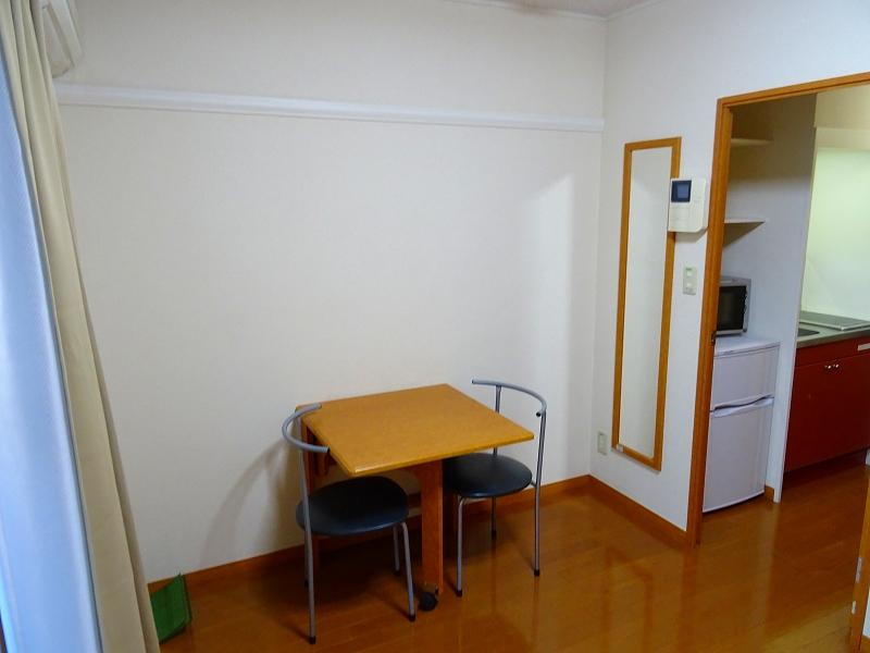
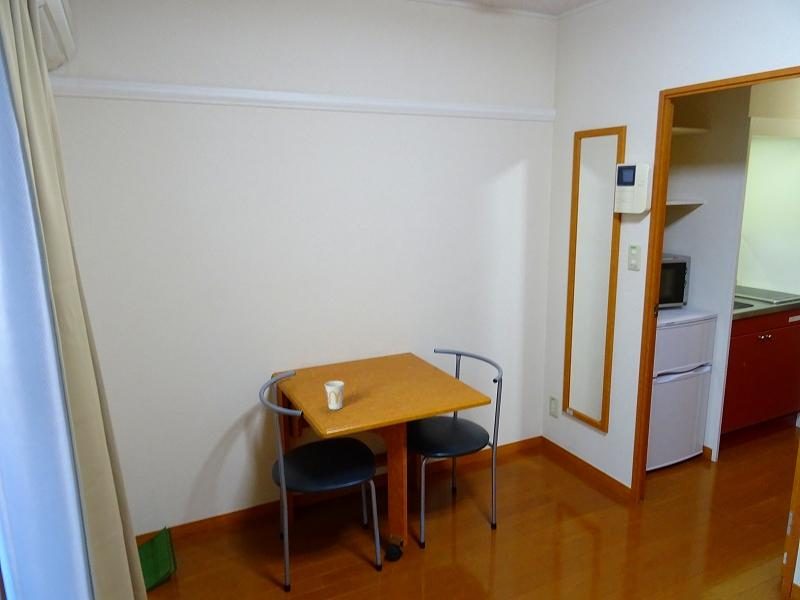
+ cup (334, 395)
